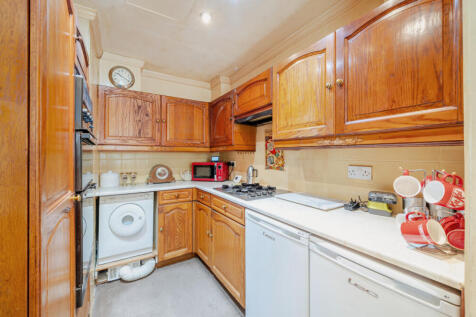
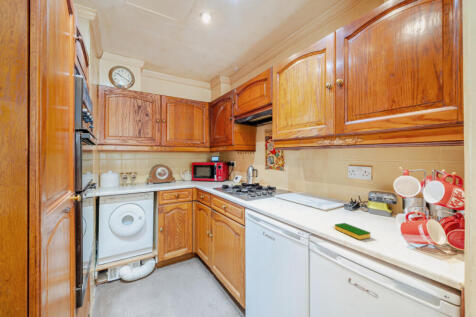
+ dish sponge (351, 230)
